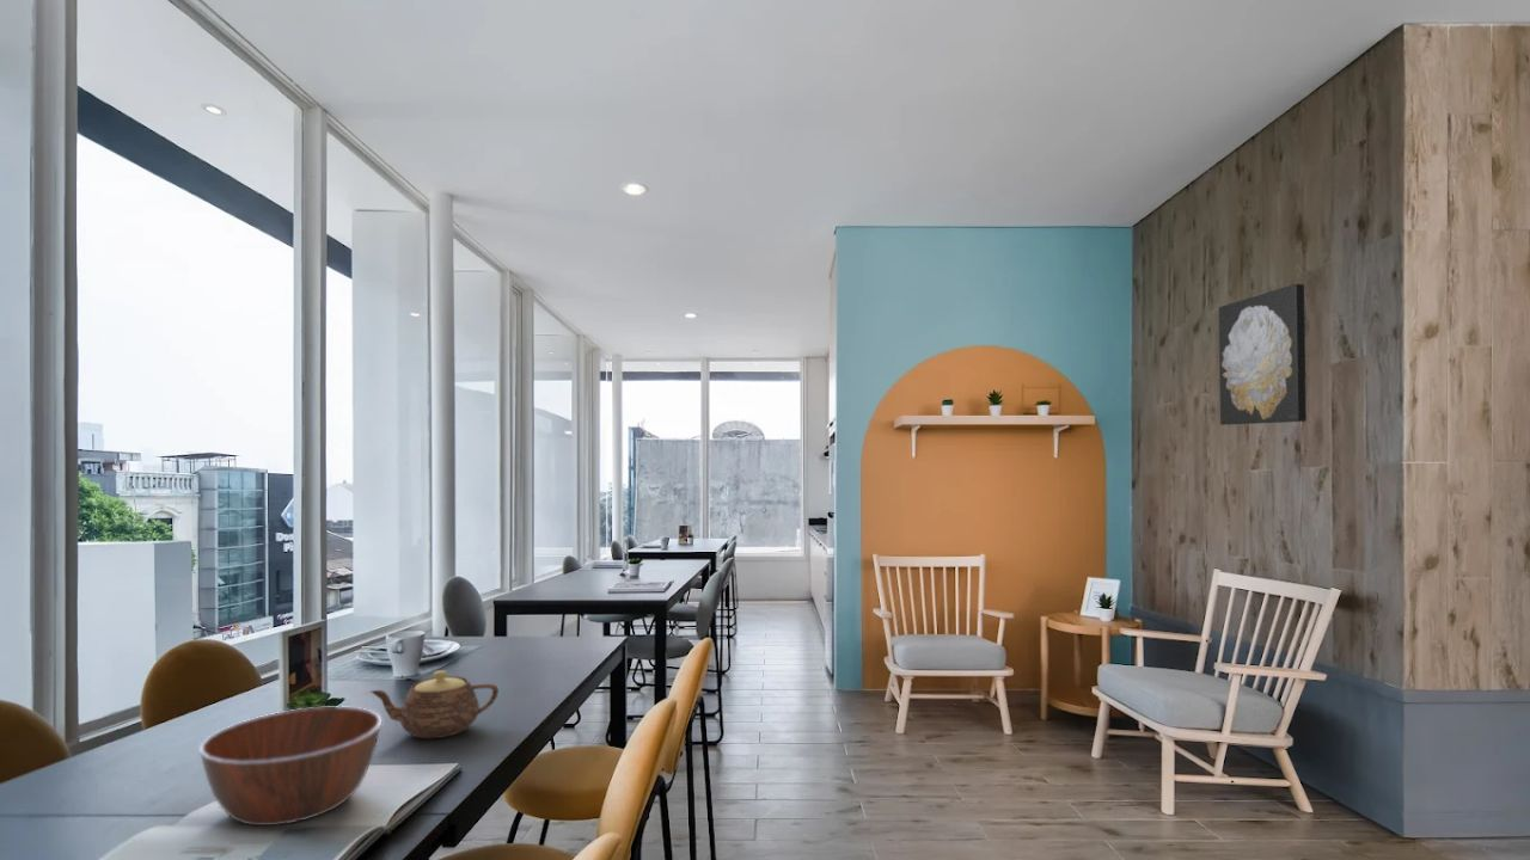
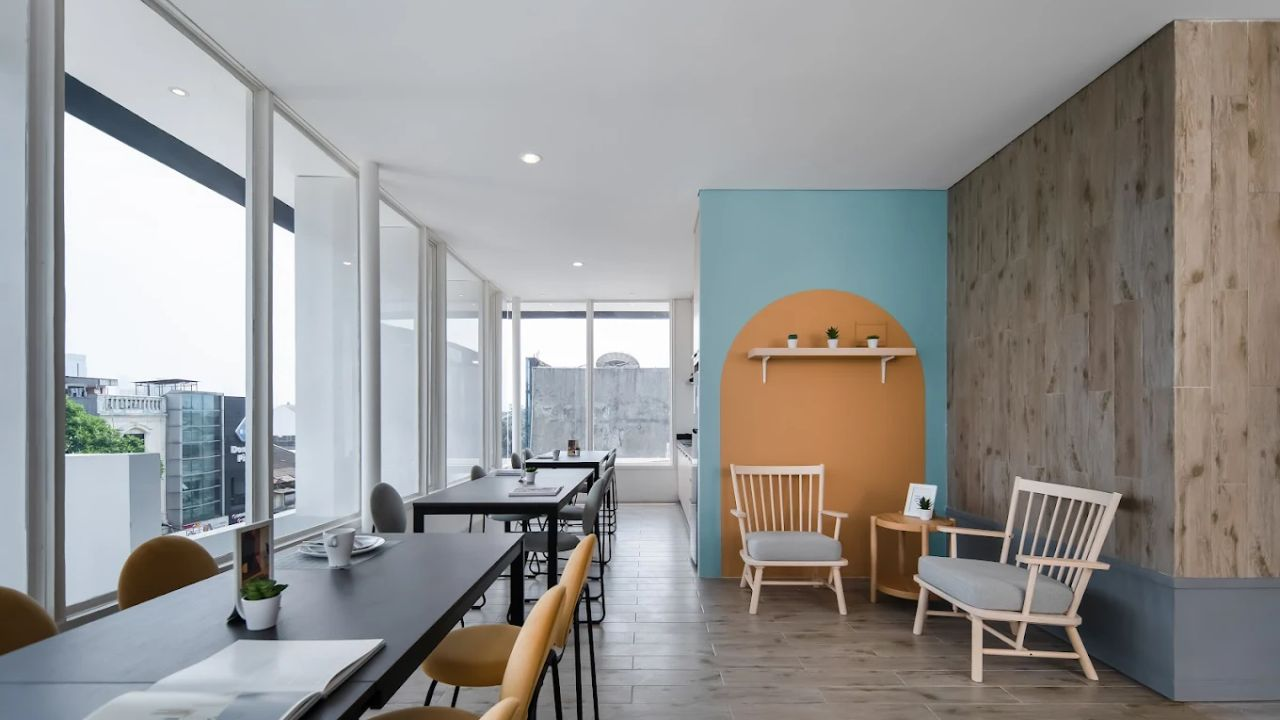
- teapot (435, 701)
- wall art (1259, 360)
- bowl (294, 767)
